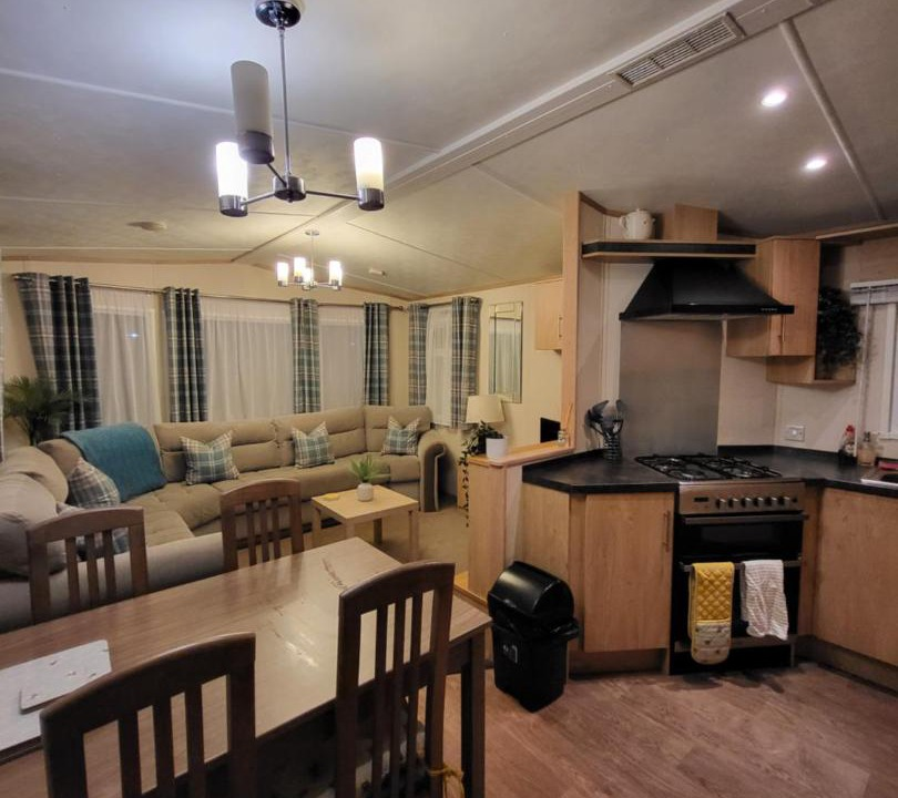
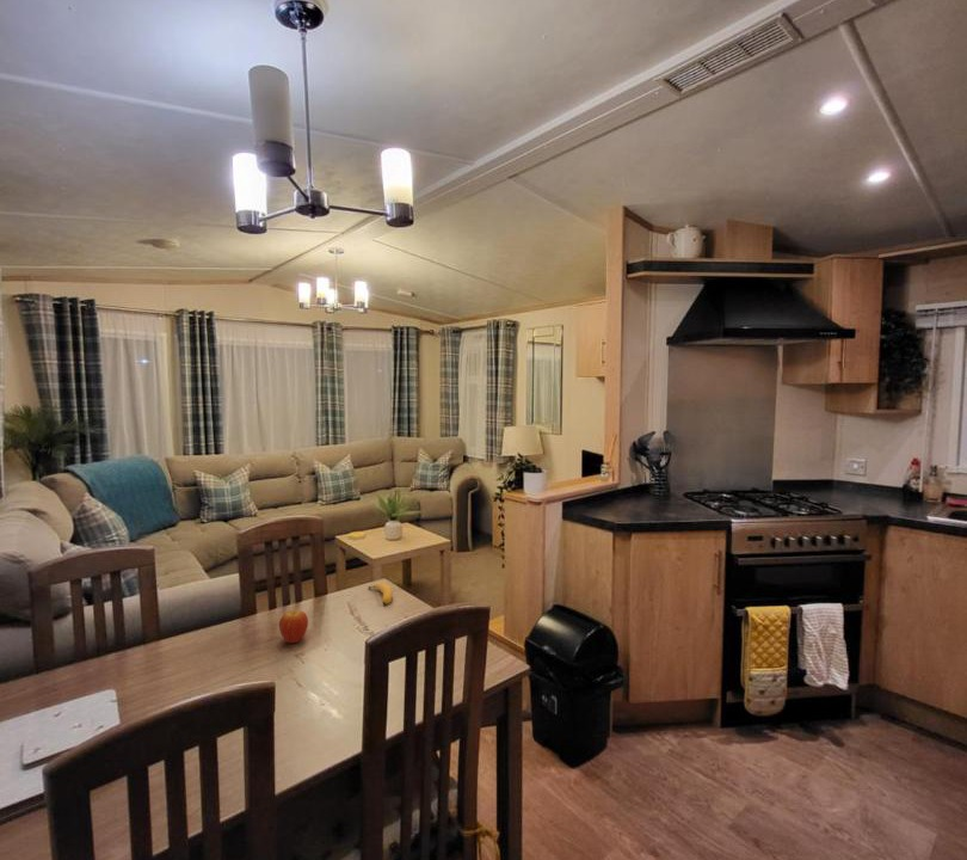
+ fruit (294, 625)
+ banana (381, 590)
